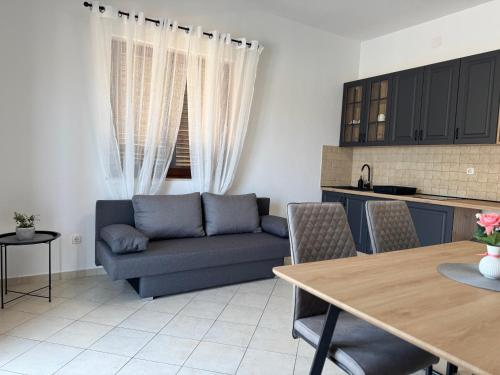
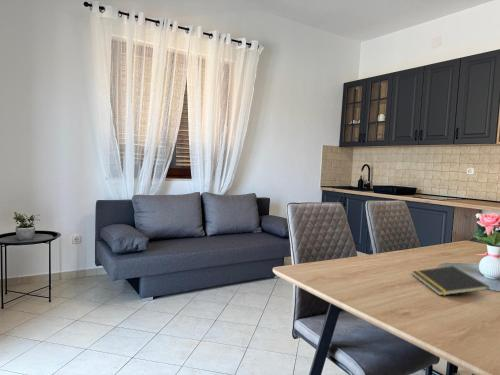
+ notepad (447, 279)
